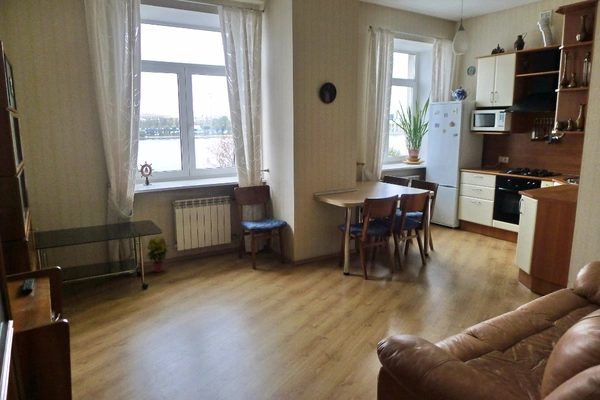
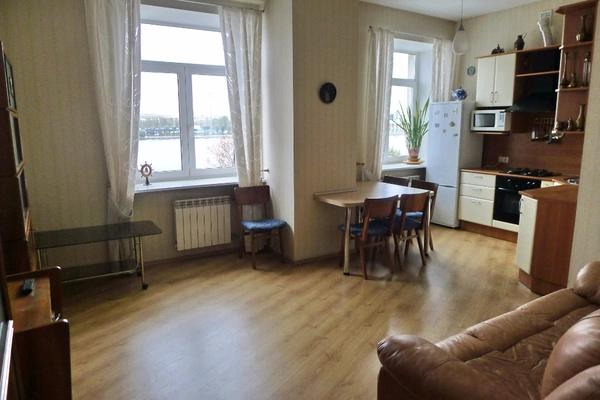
- potted plant (158, 253)
